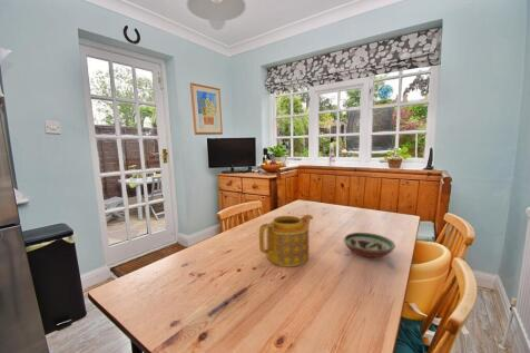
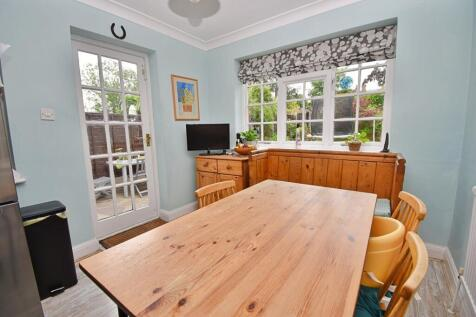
- pen (228, 300)
- decorative bowl (367, 246)
- teapot (288, 237)
